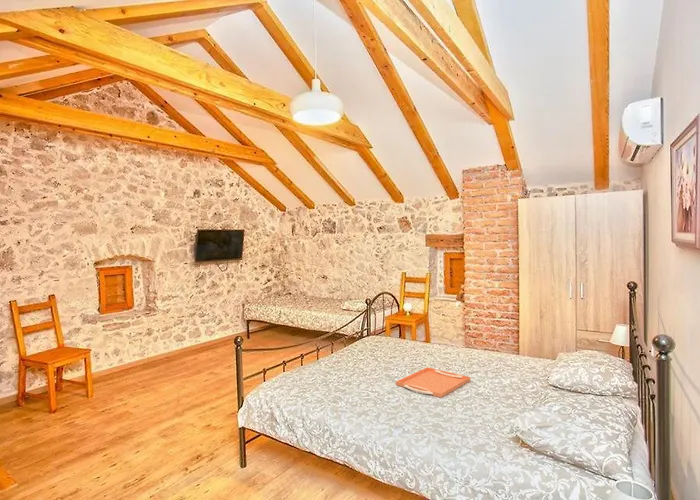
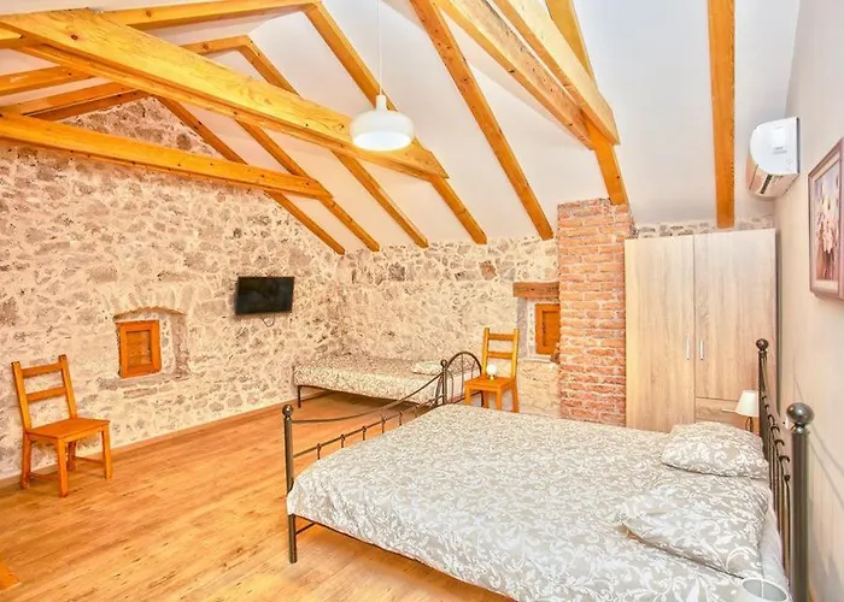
- serving tray (433, 381)
